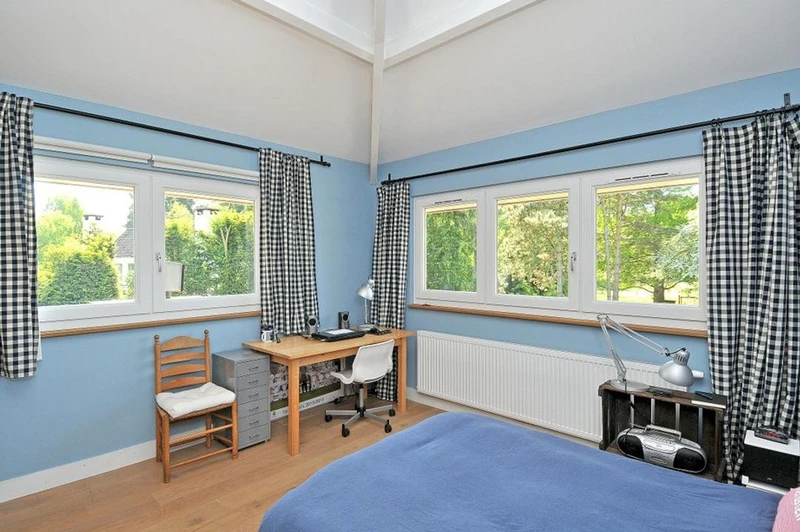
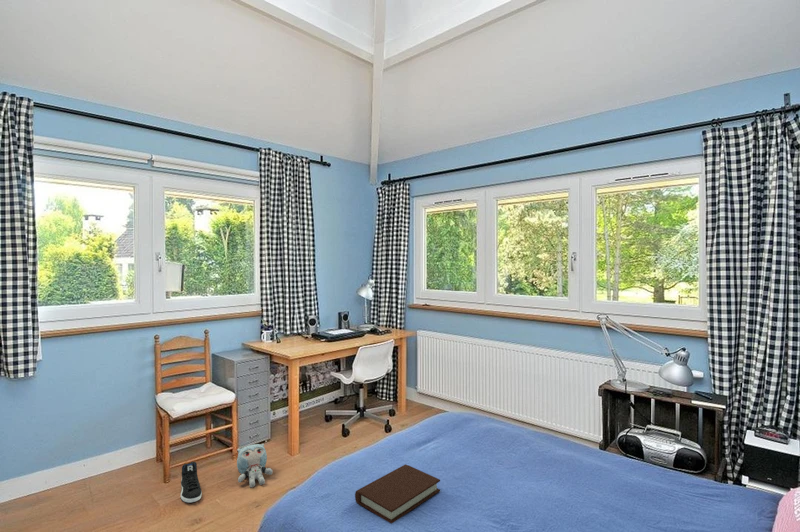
+ book (398, 490)
+ sneaker (189, 479)
+ plush toy (253, 462)
